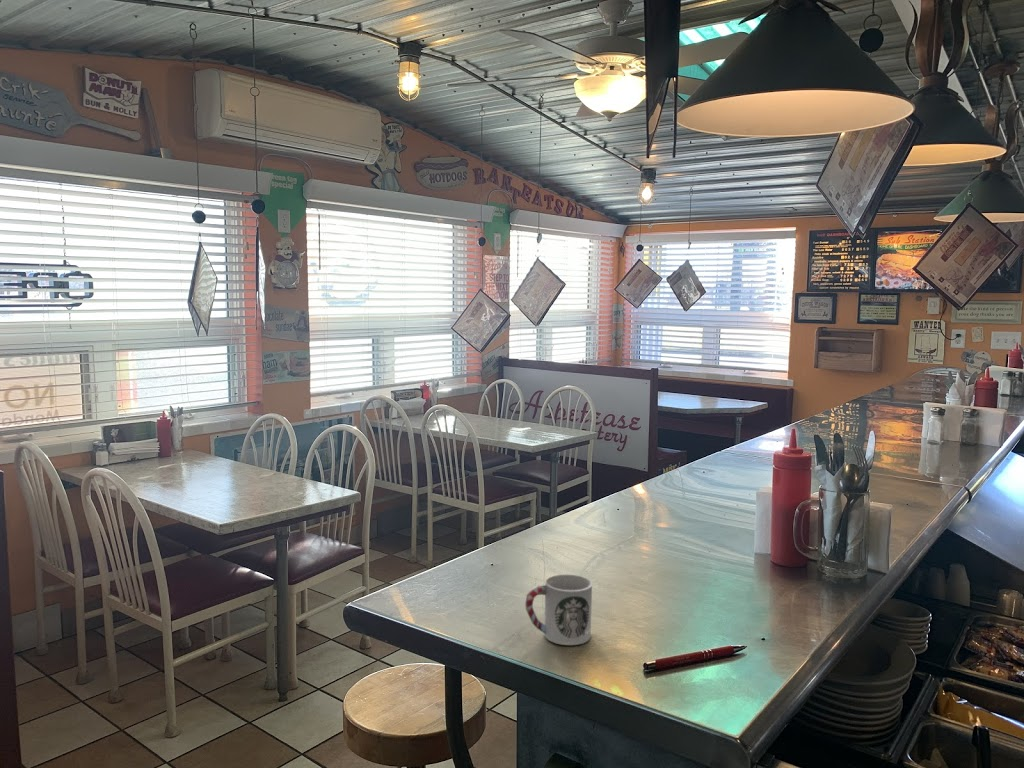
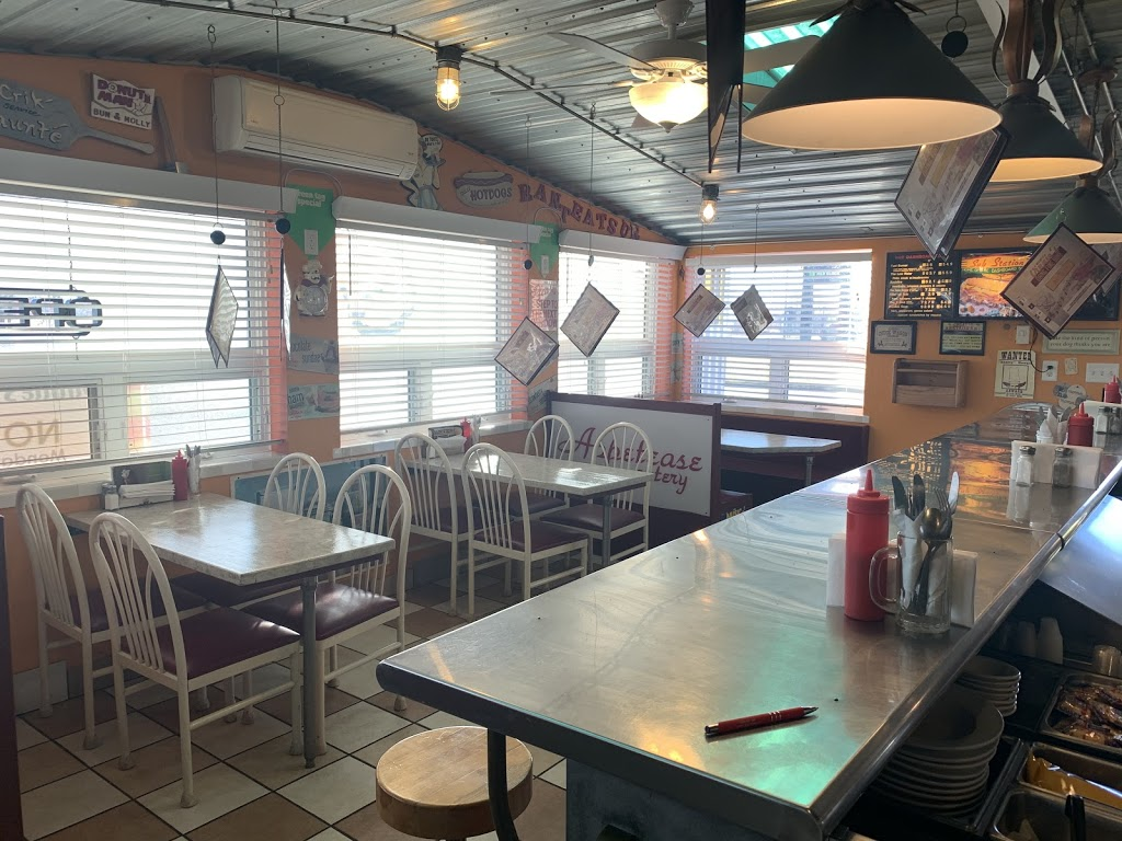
- cup (558, 609)
